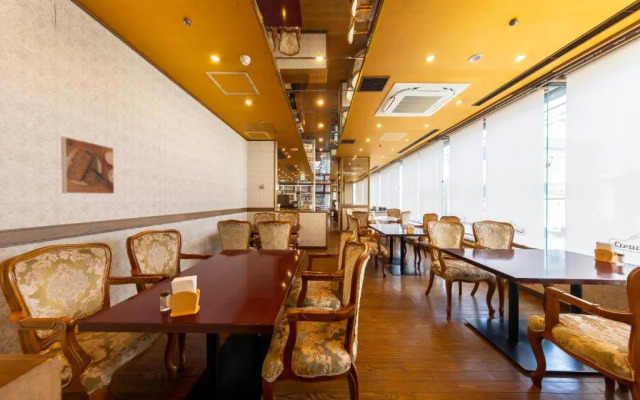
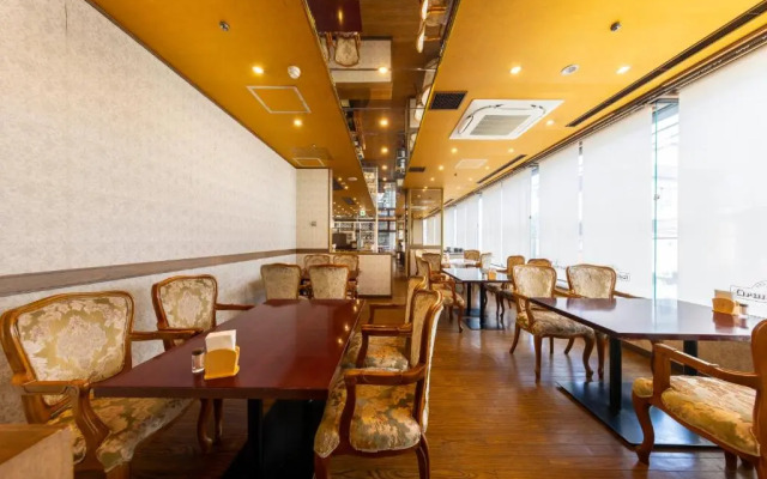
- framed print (90, 168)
